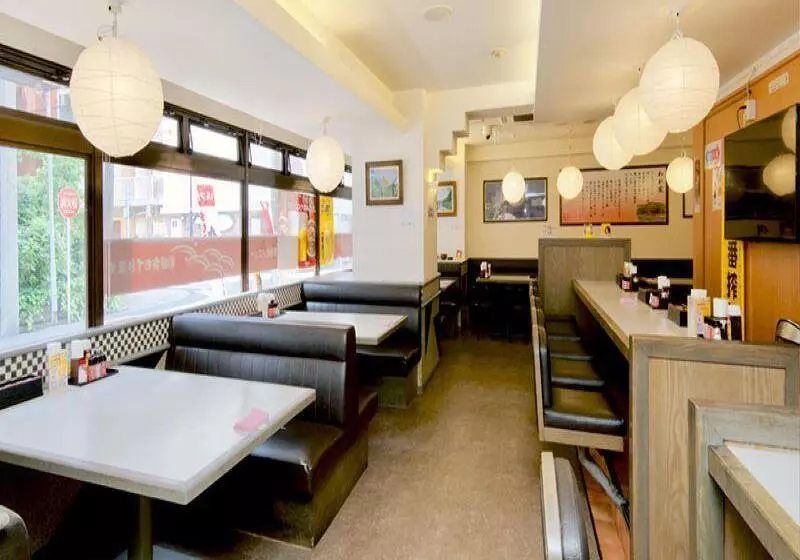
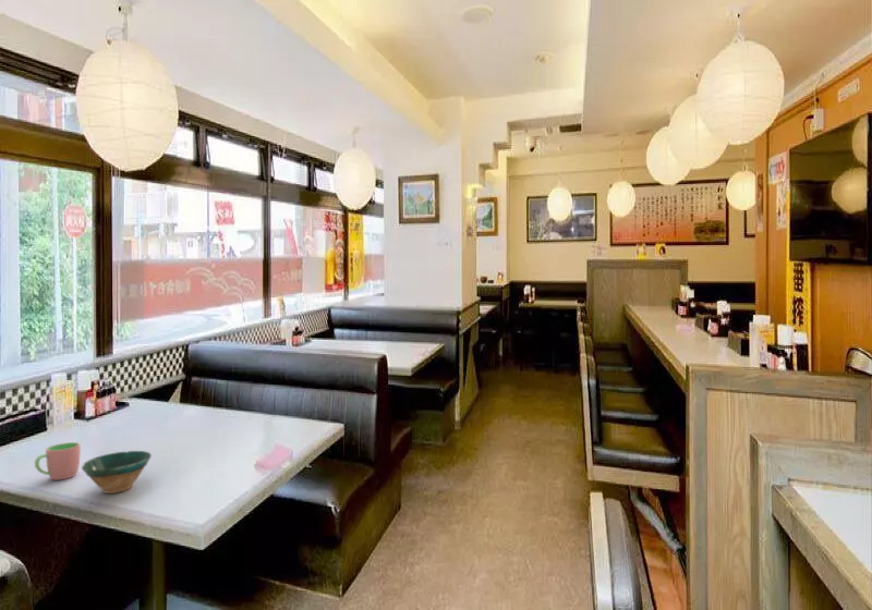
+ bowl (118, 473)
+ cup (58, 462)
